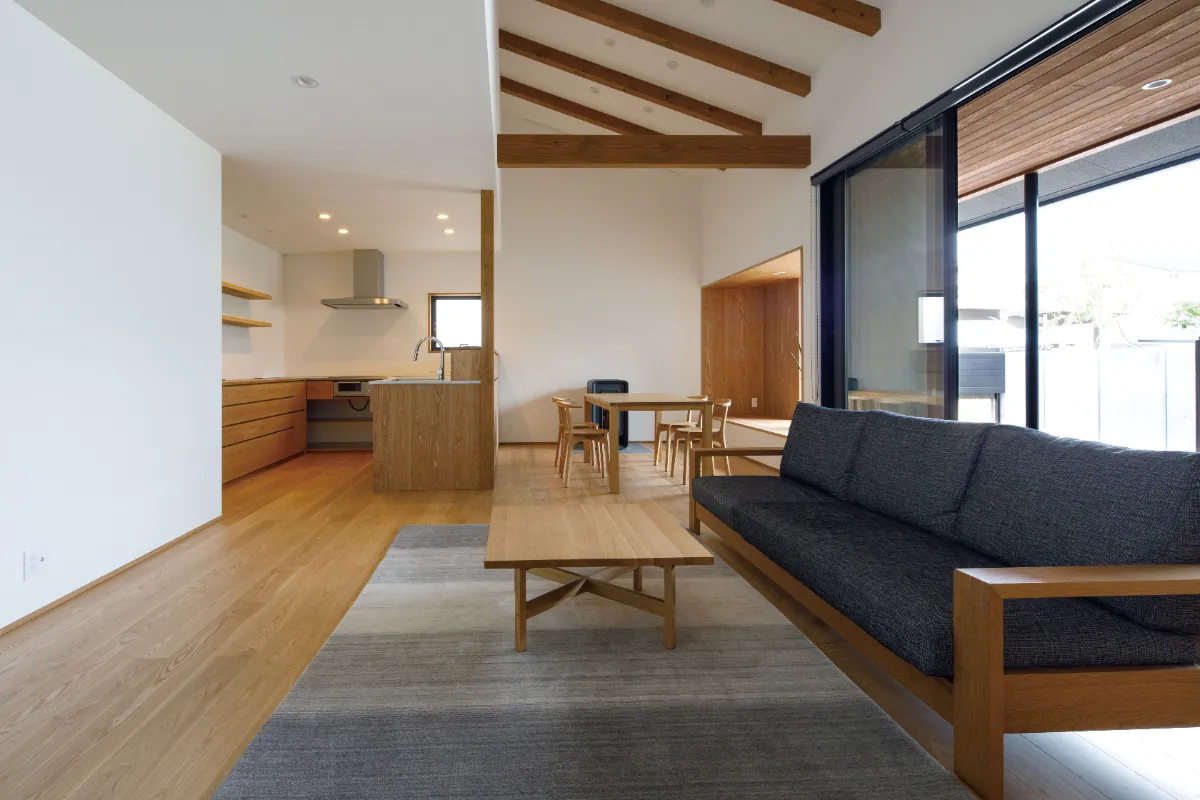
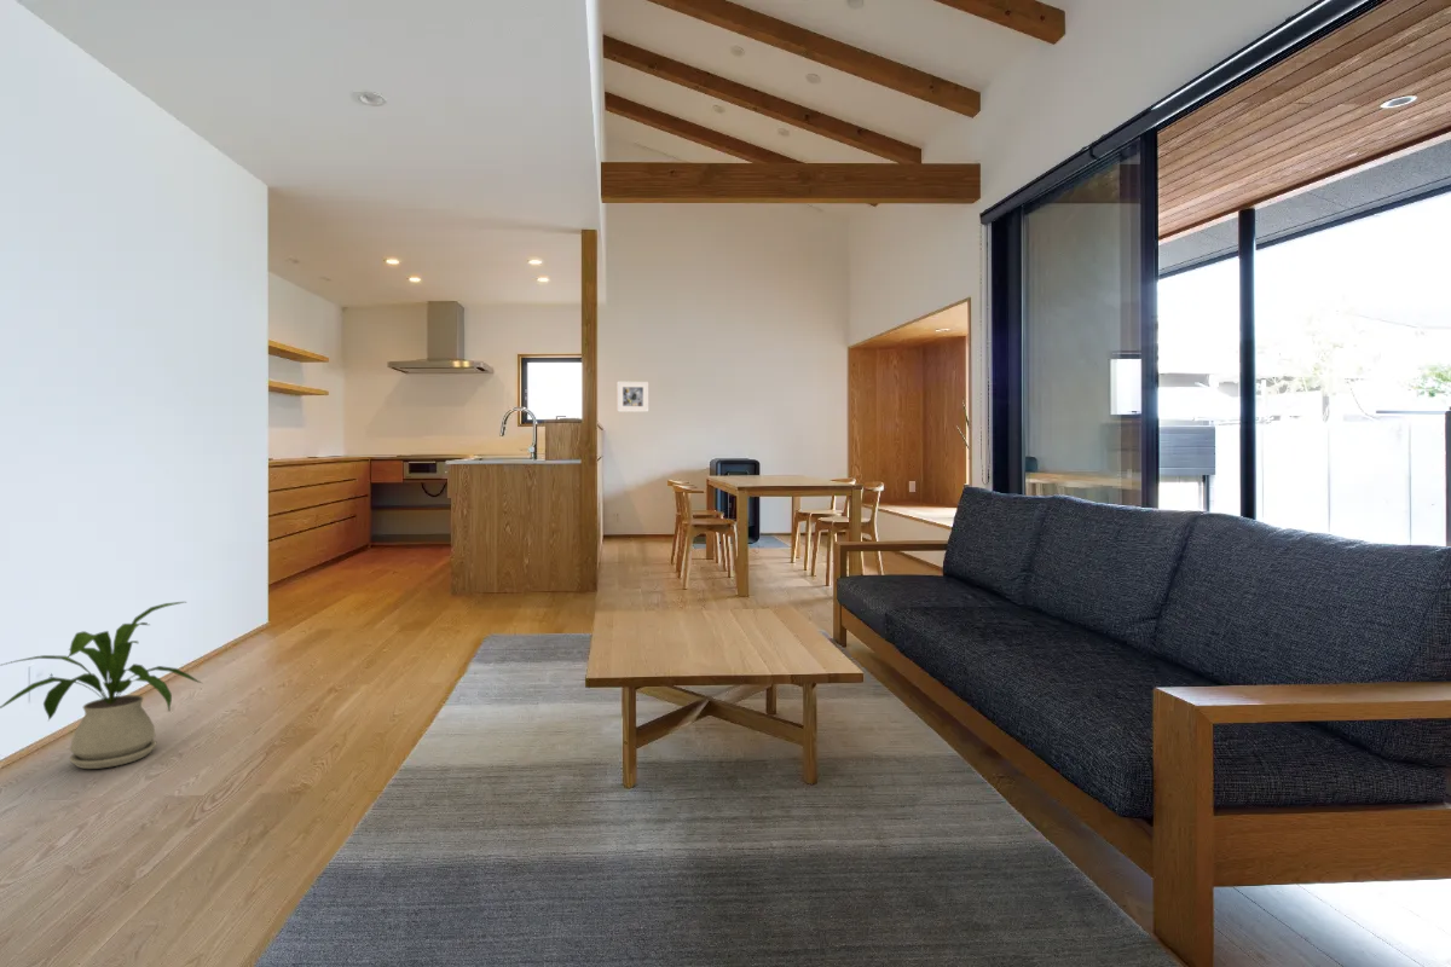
+ house plant (99, 682)
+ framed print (632, 396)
